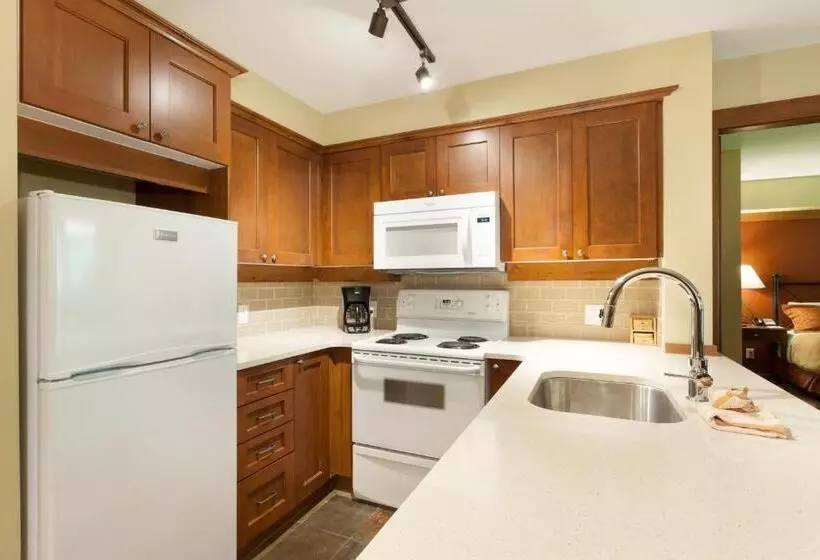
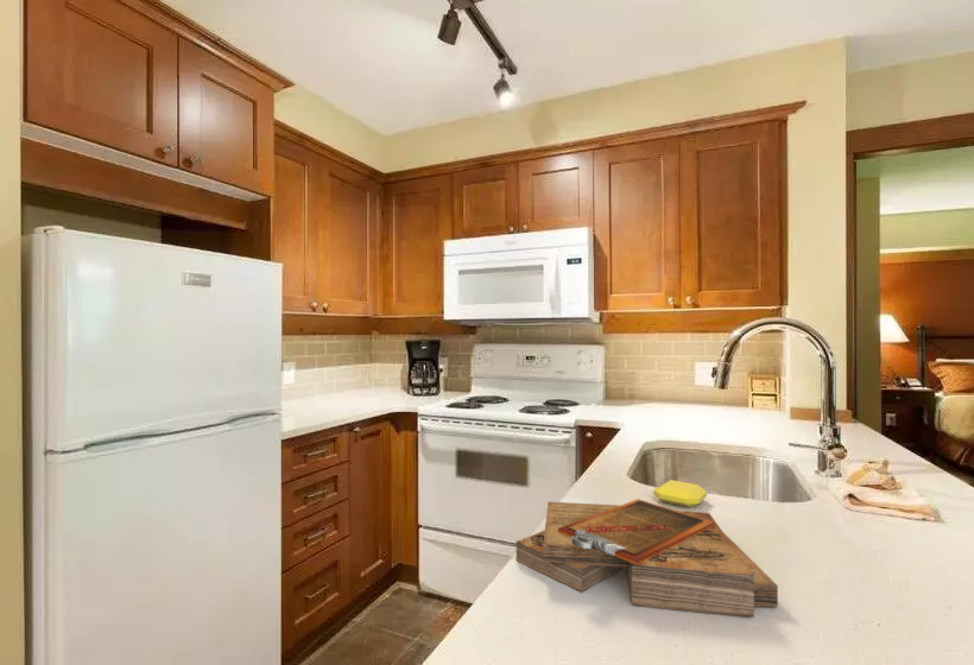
+ soap bar (679, 493)
+ clipboard (645, 539)
